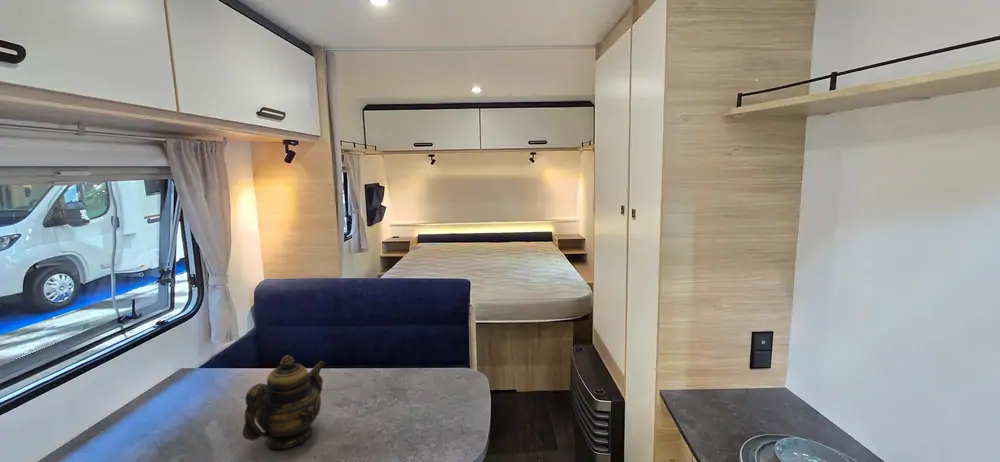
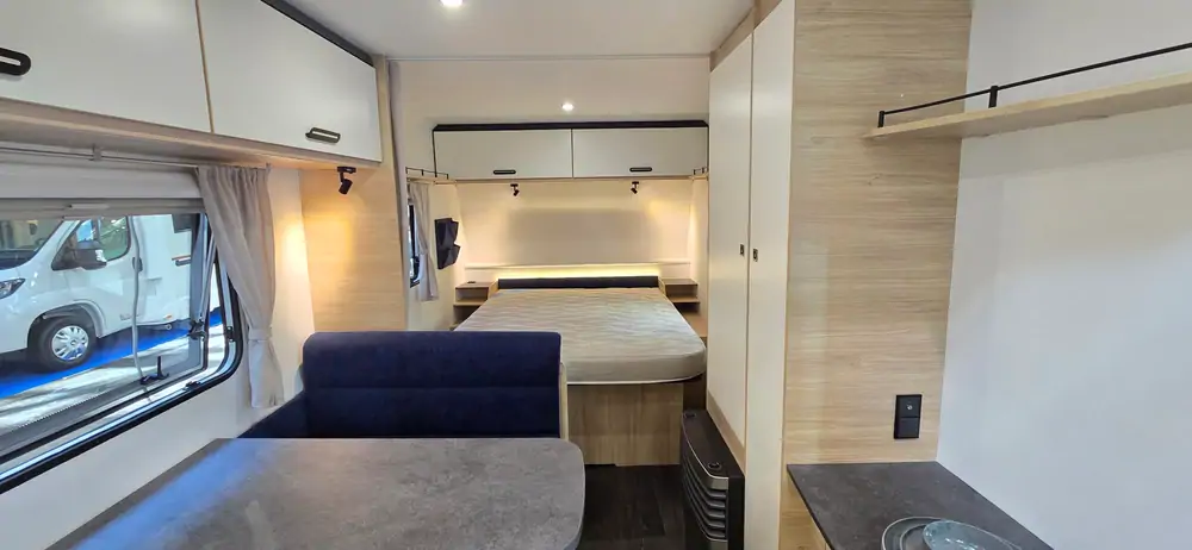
- teapot (286, 397)
